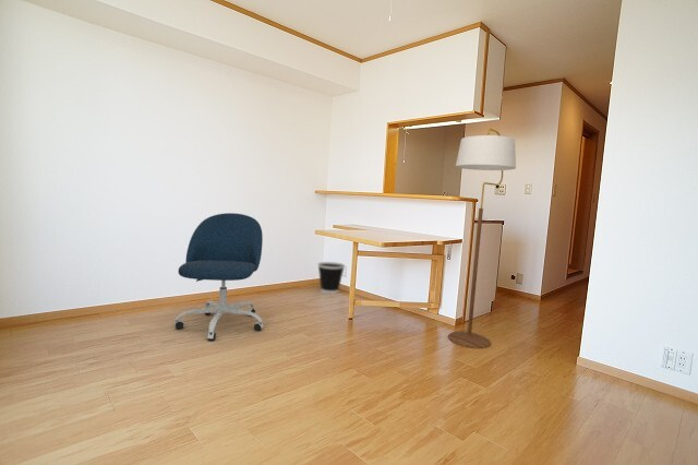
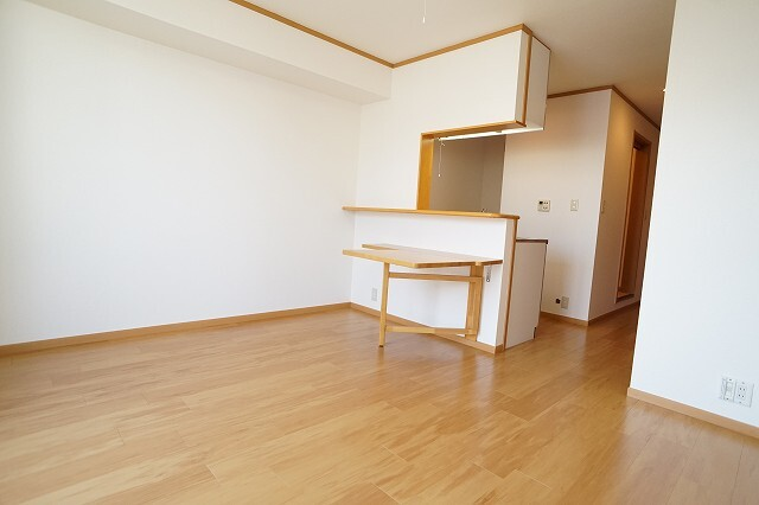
- floor lamp (480, 236)
- wastebasket (330, 277)
- office chair (222, 271)
